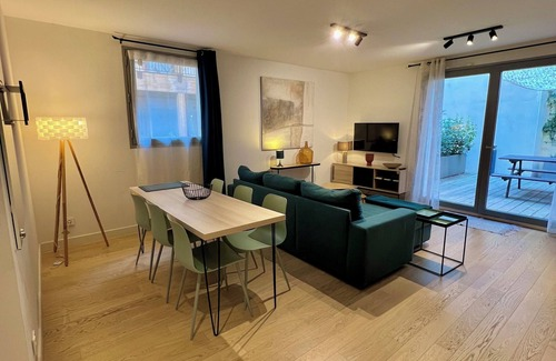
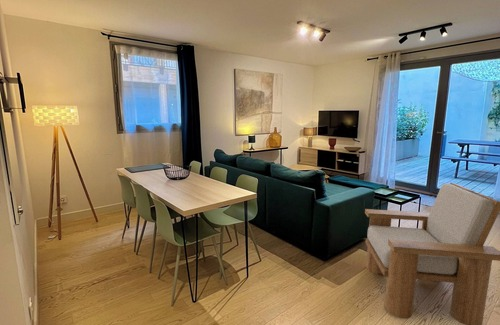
+ armchair (420, 241)
